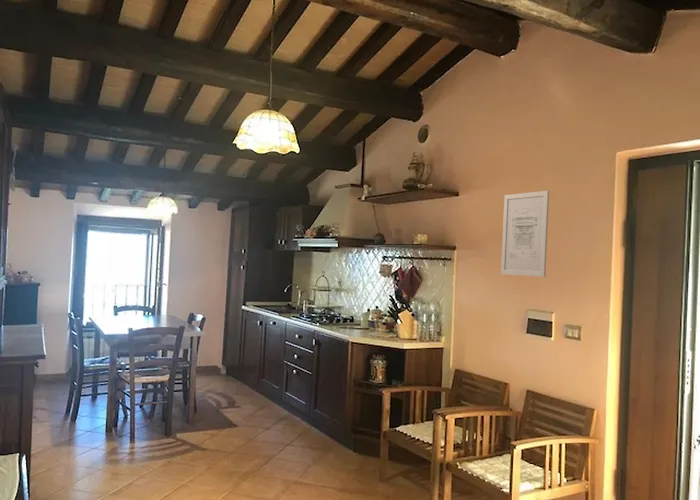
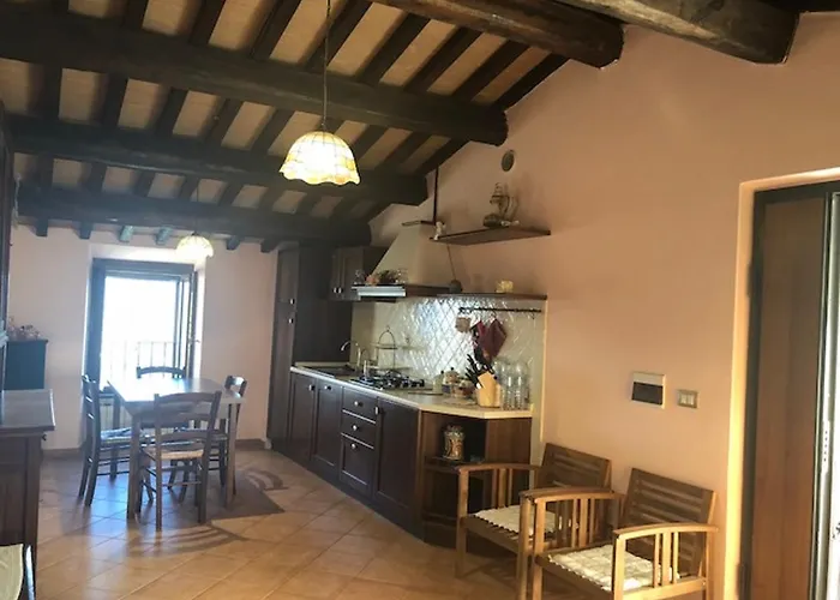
- wall art (524, 234)
